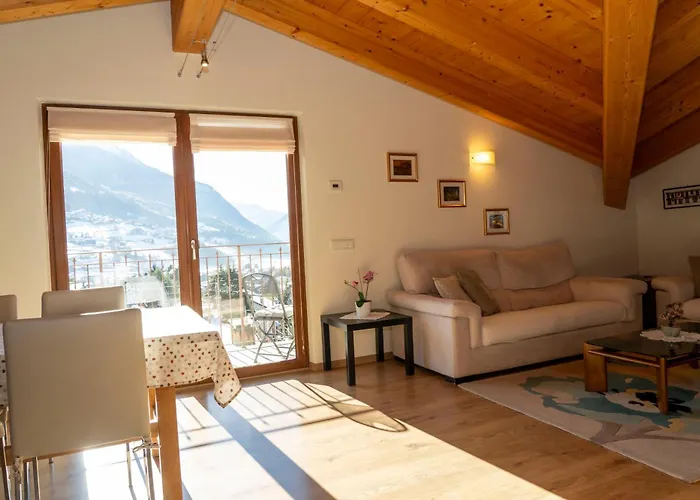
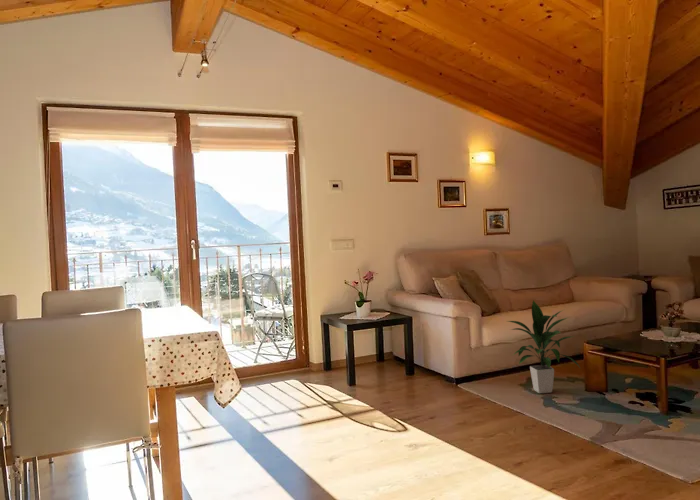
+ indoor plant (544, 346)
